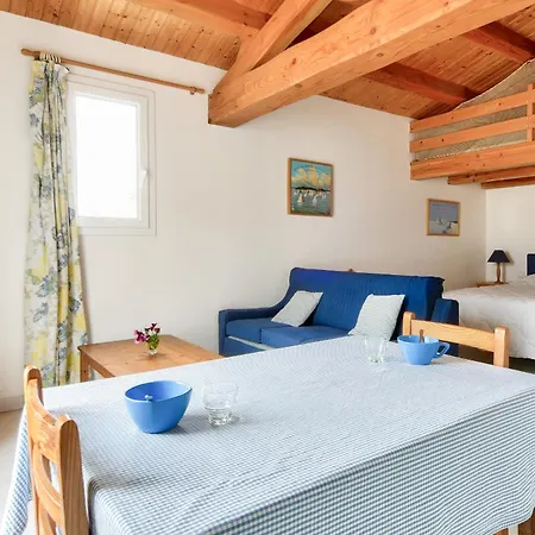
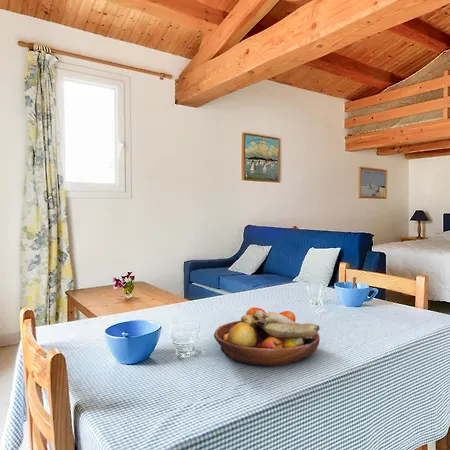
+ fruit bowl (267, 328)
